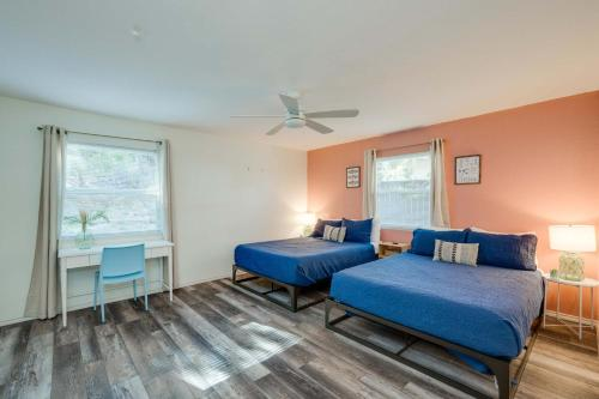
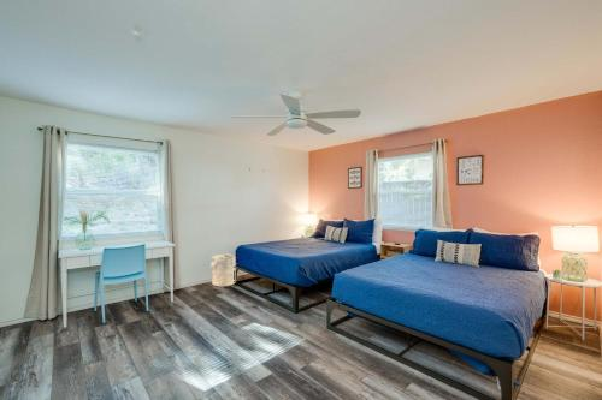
+ laundry hamper (223, 268)
